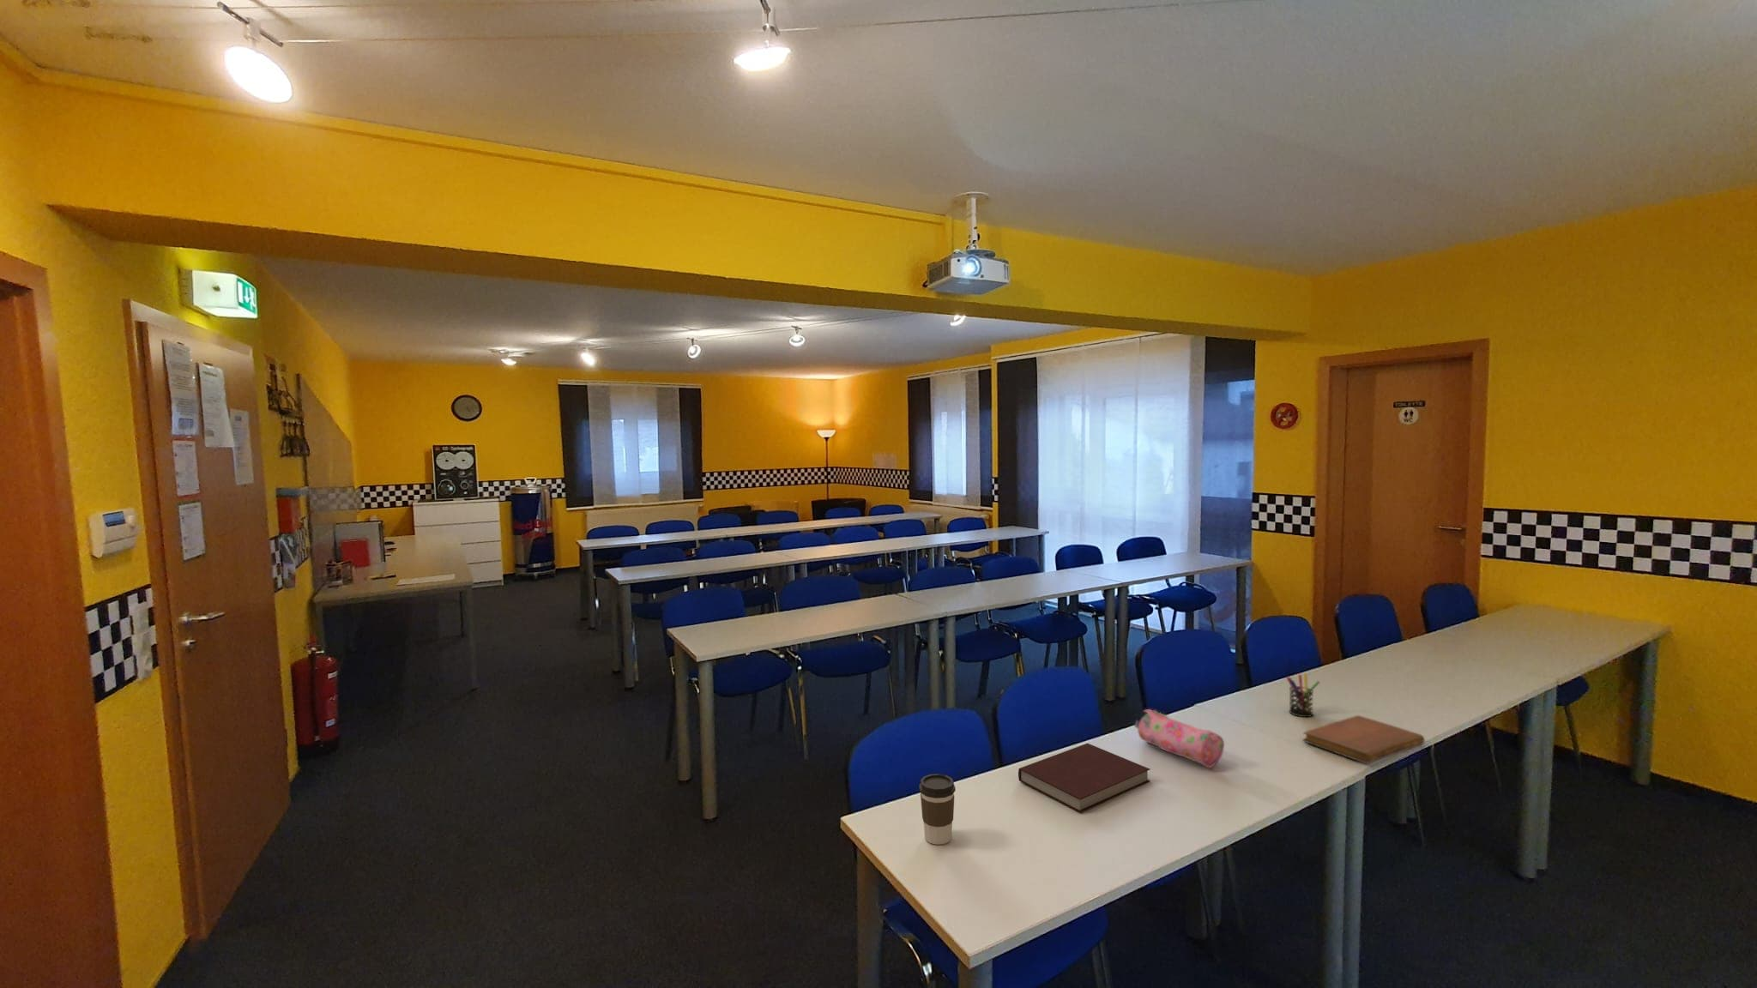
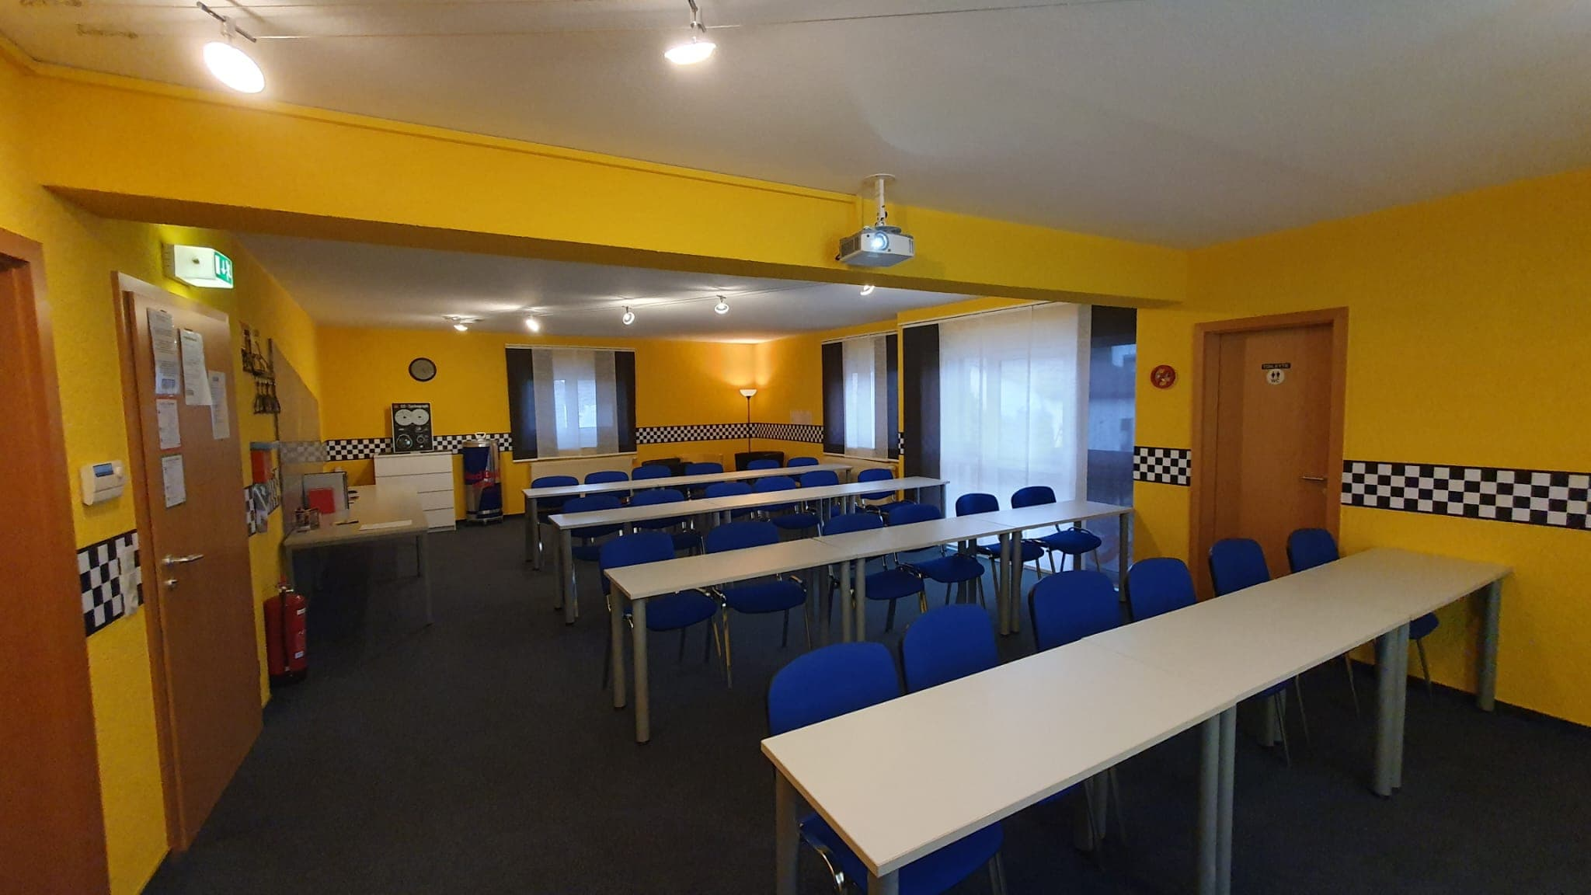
- notebook (1084, 774)
- pencil case (1178, 737)
- notebook (1362, 737)
- coffee cup (936, 808)
- pen holder (1303, 692)
